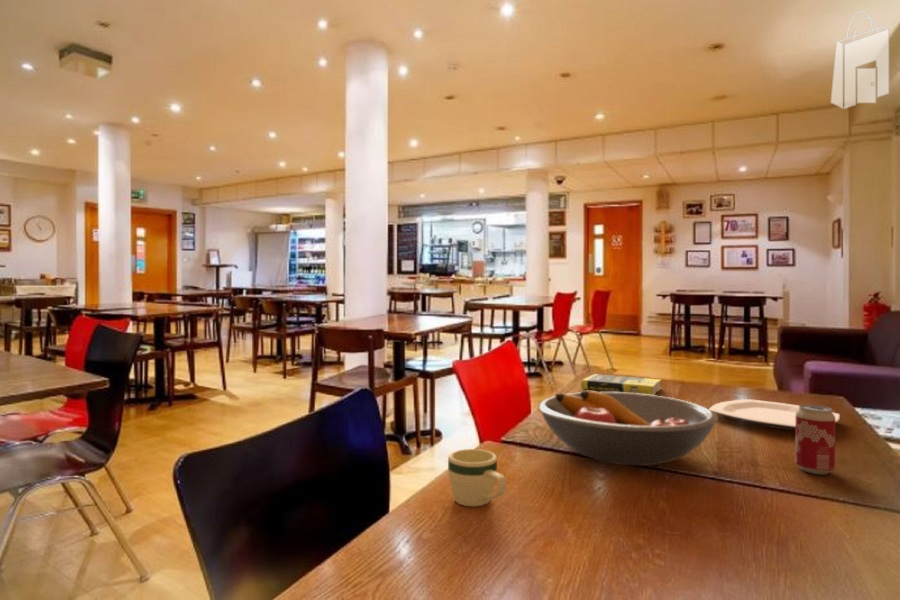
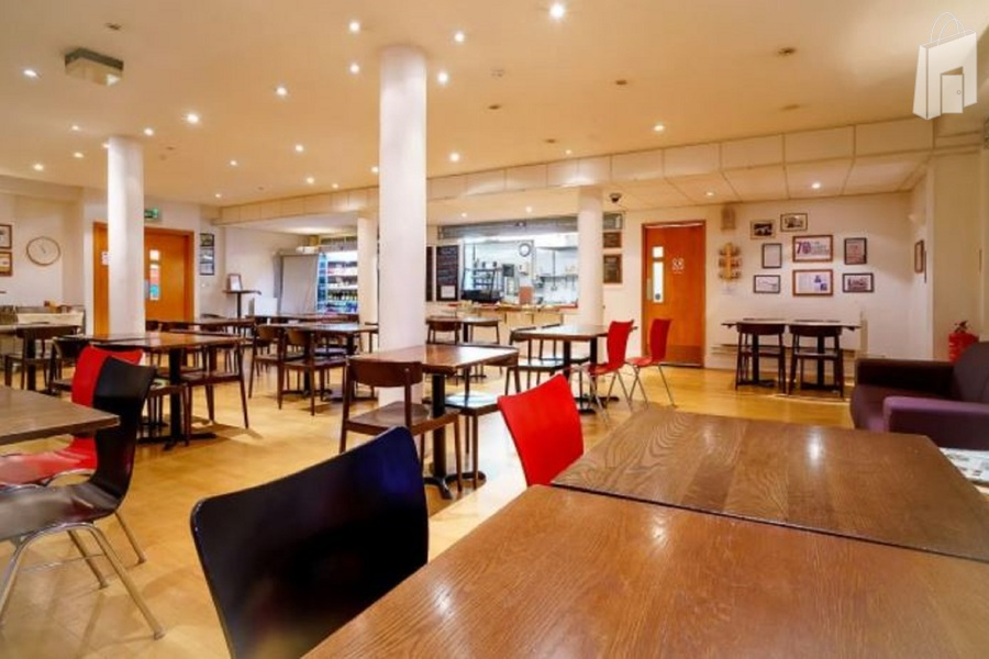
- fruit bowl (623, 424)
- mug (479, 480)
- beverage can (814, 439)
- plate (772, 415)
- book (621, 384)
